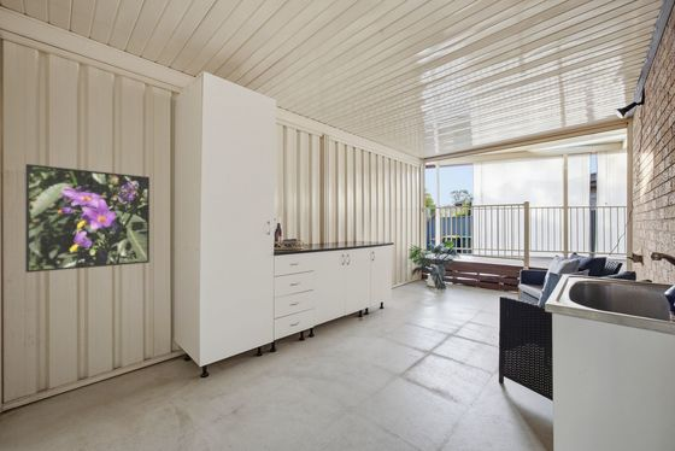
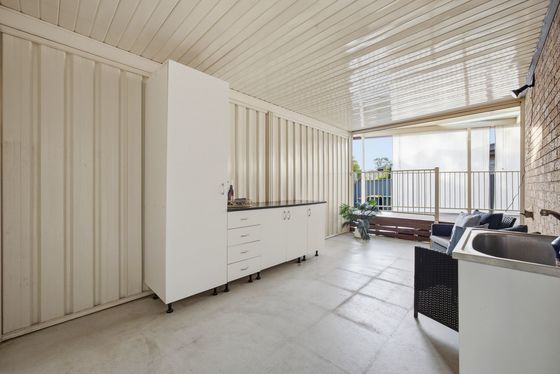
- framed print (94, 218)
